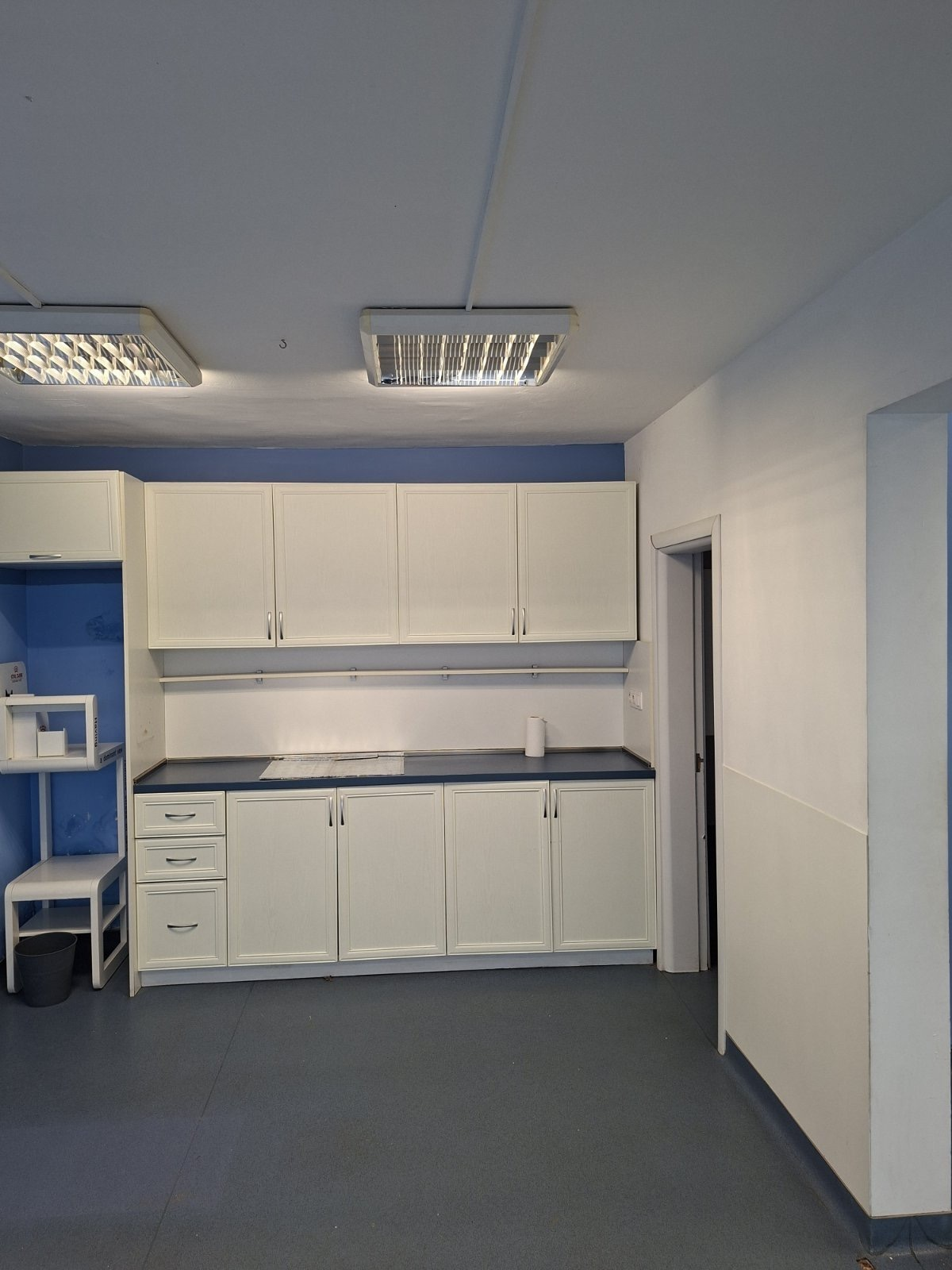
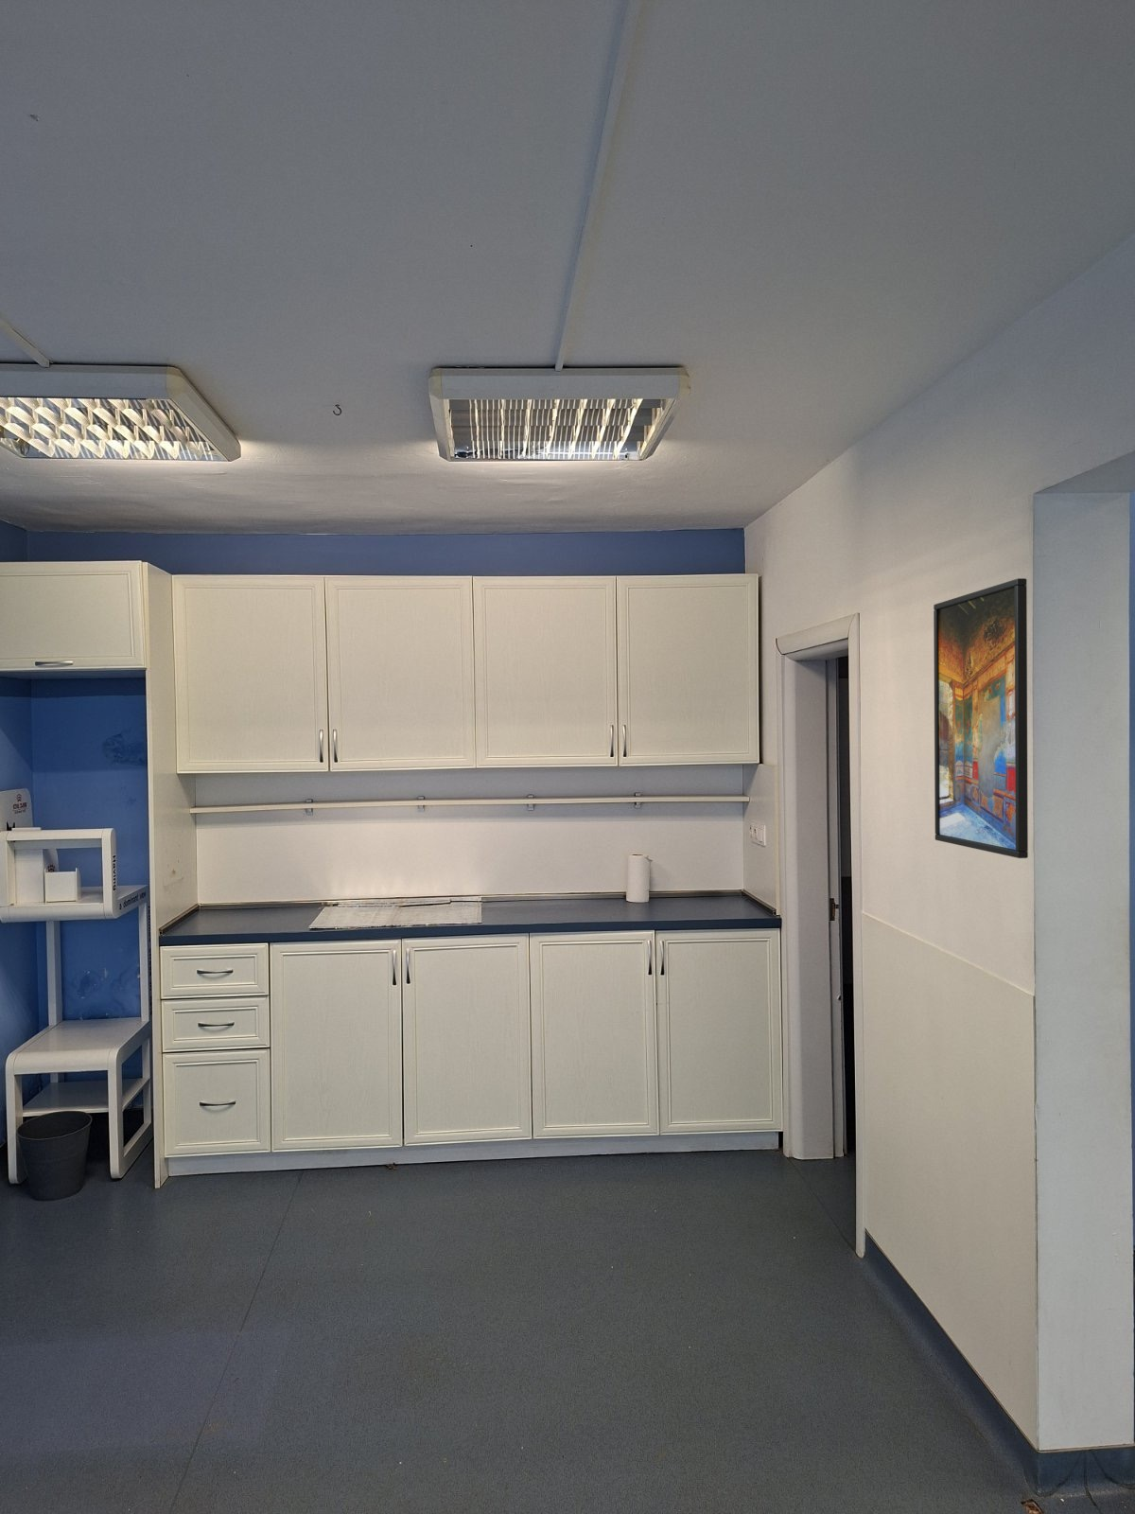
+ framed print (976, 720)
